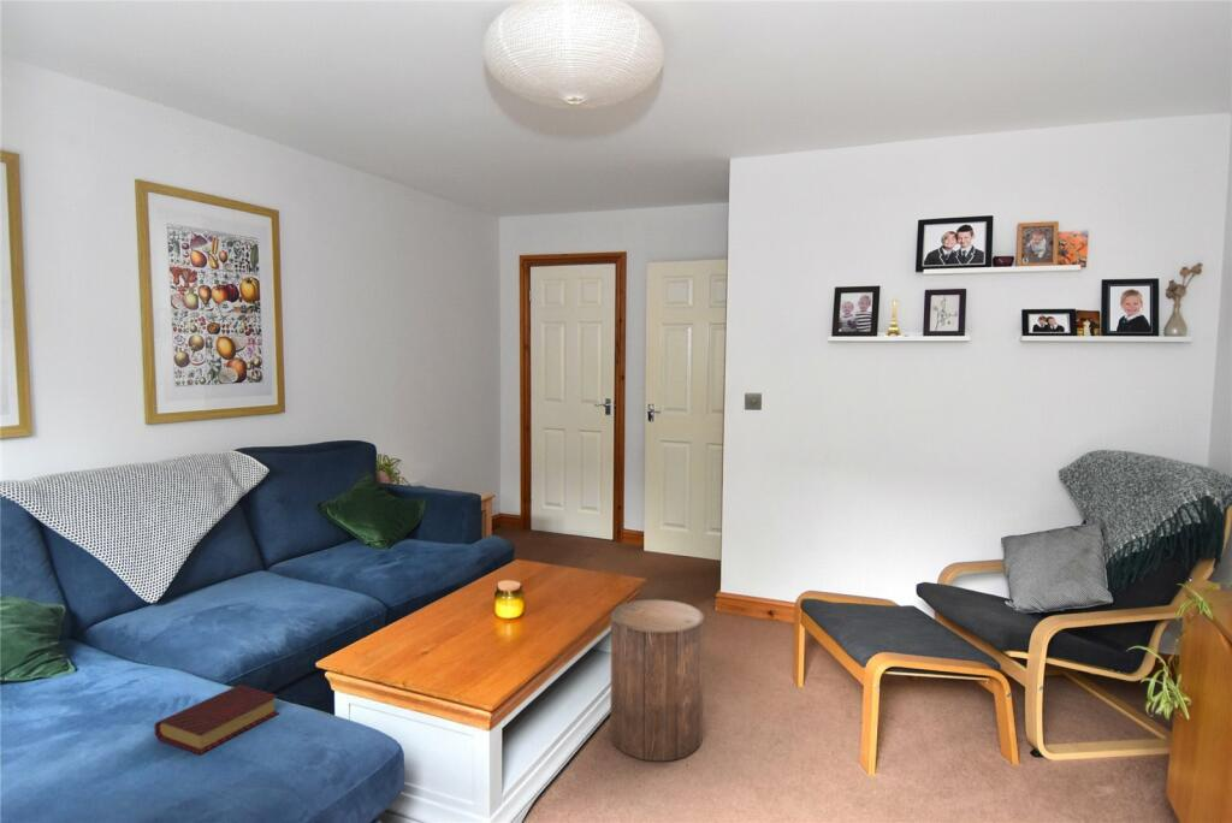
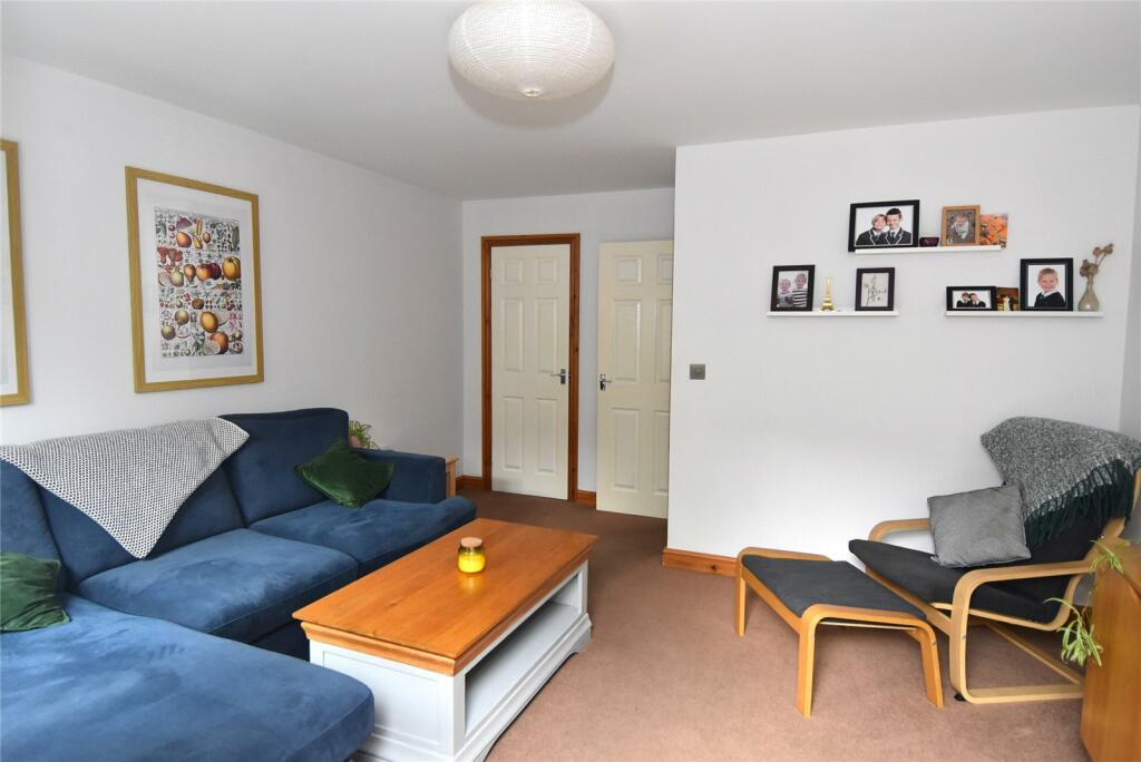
- book (219, 716)
- stool (656, 675)
